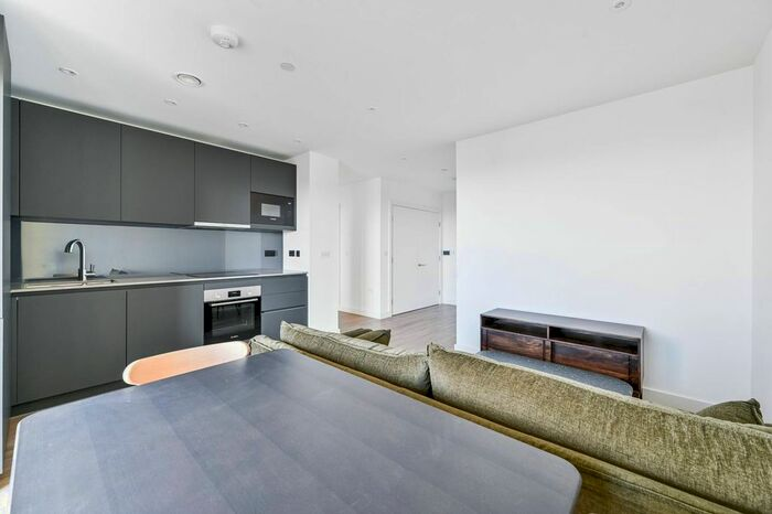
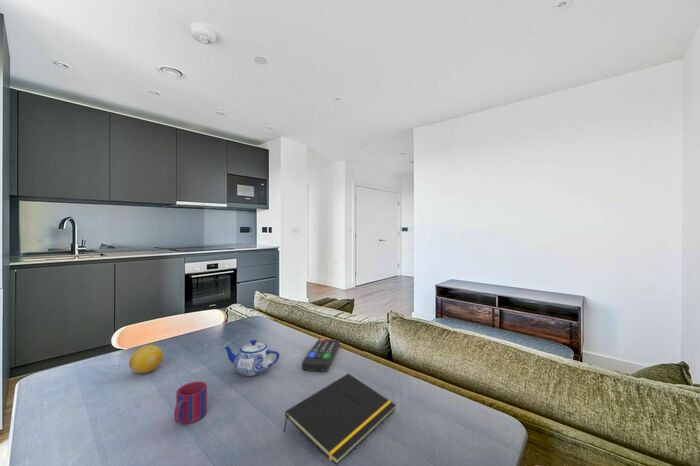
+ mug (187, 405)
+ notepad (343, 410)
+ teapot (250, 355)
+ fruit (146, 358)
+ remote control (322, 353)
